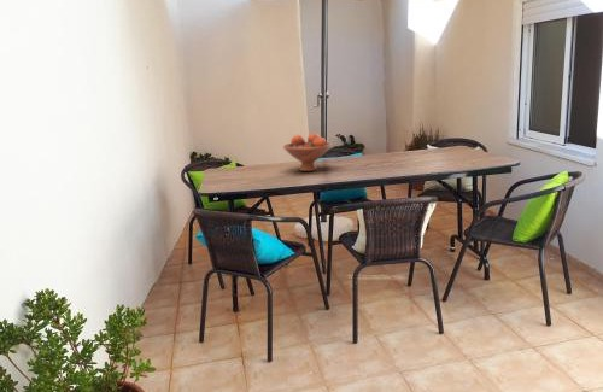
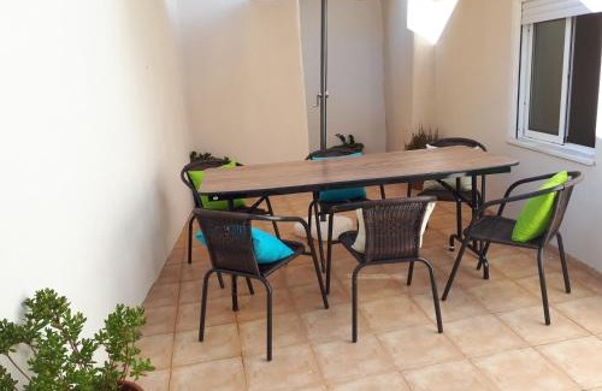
- fruit bowl (306, 152)
